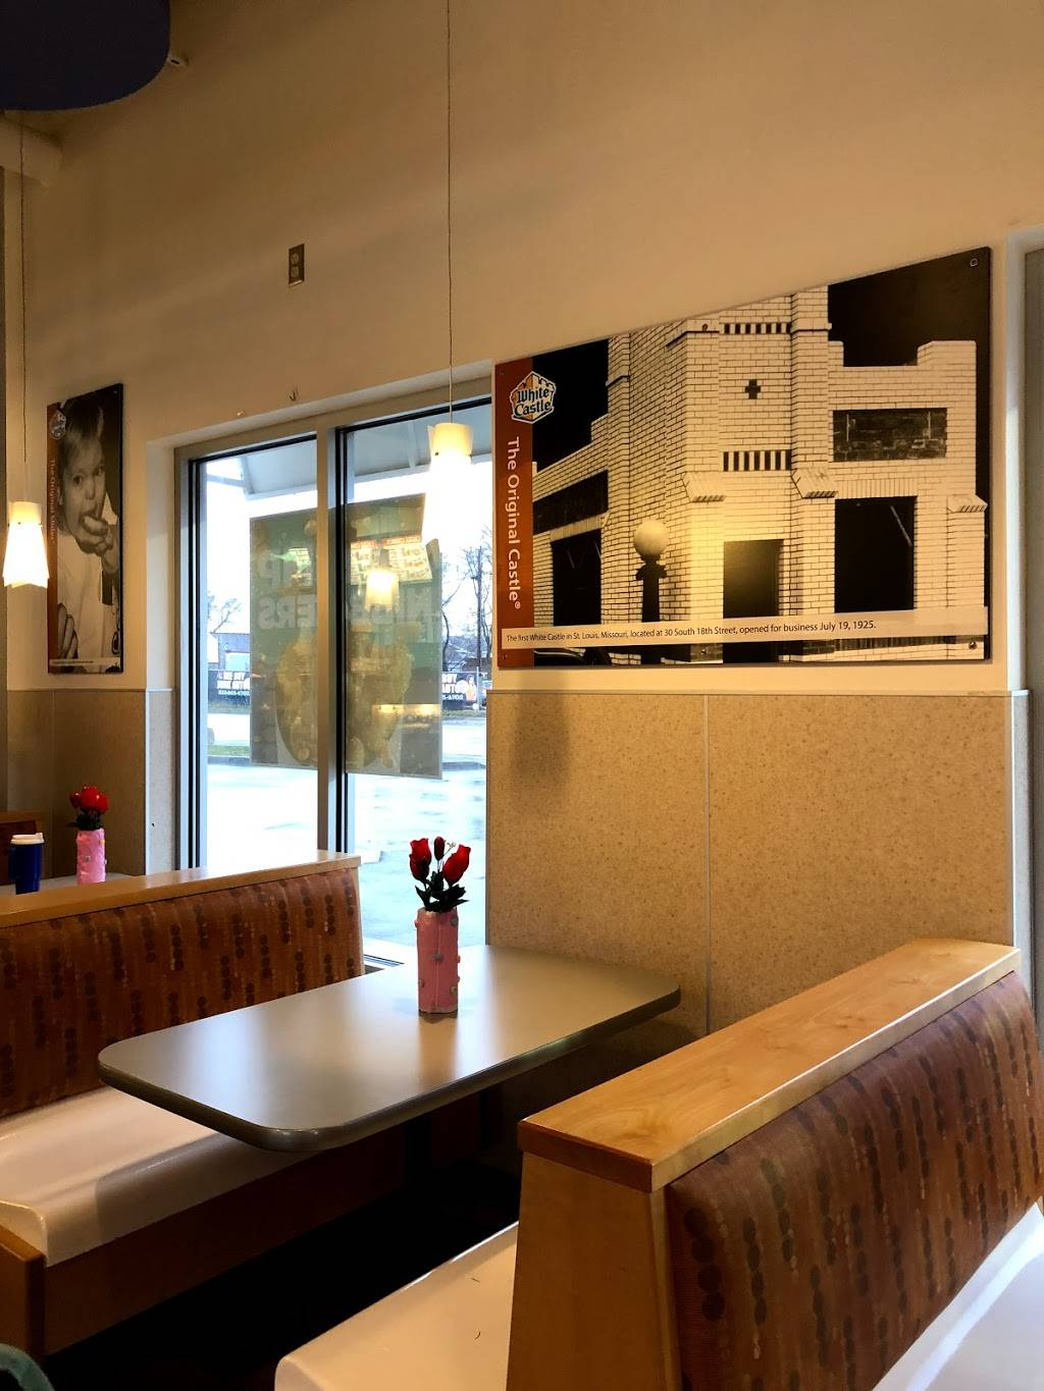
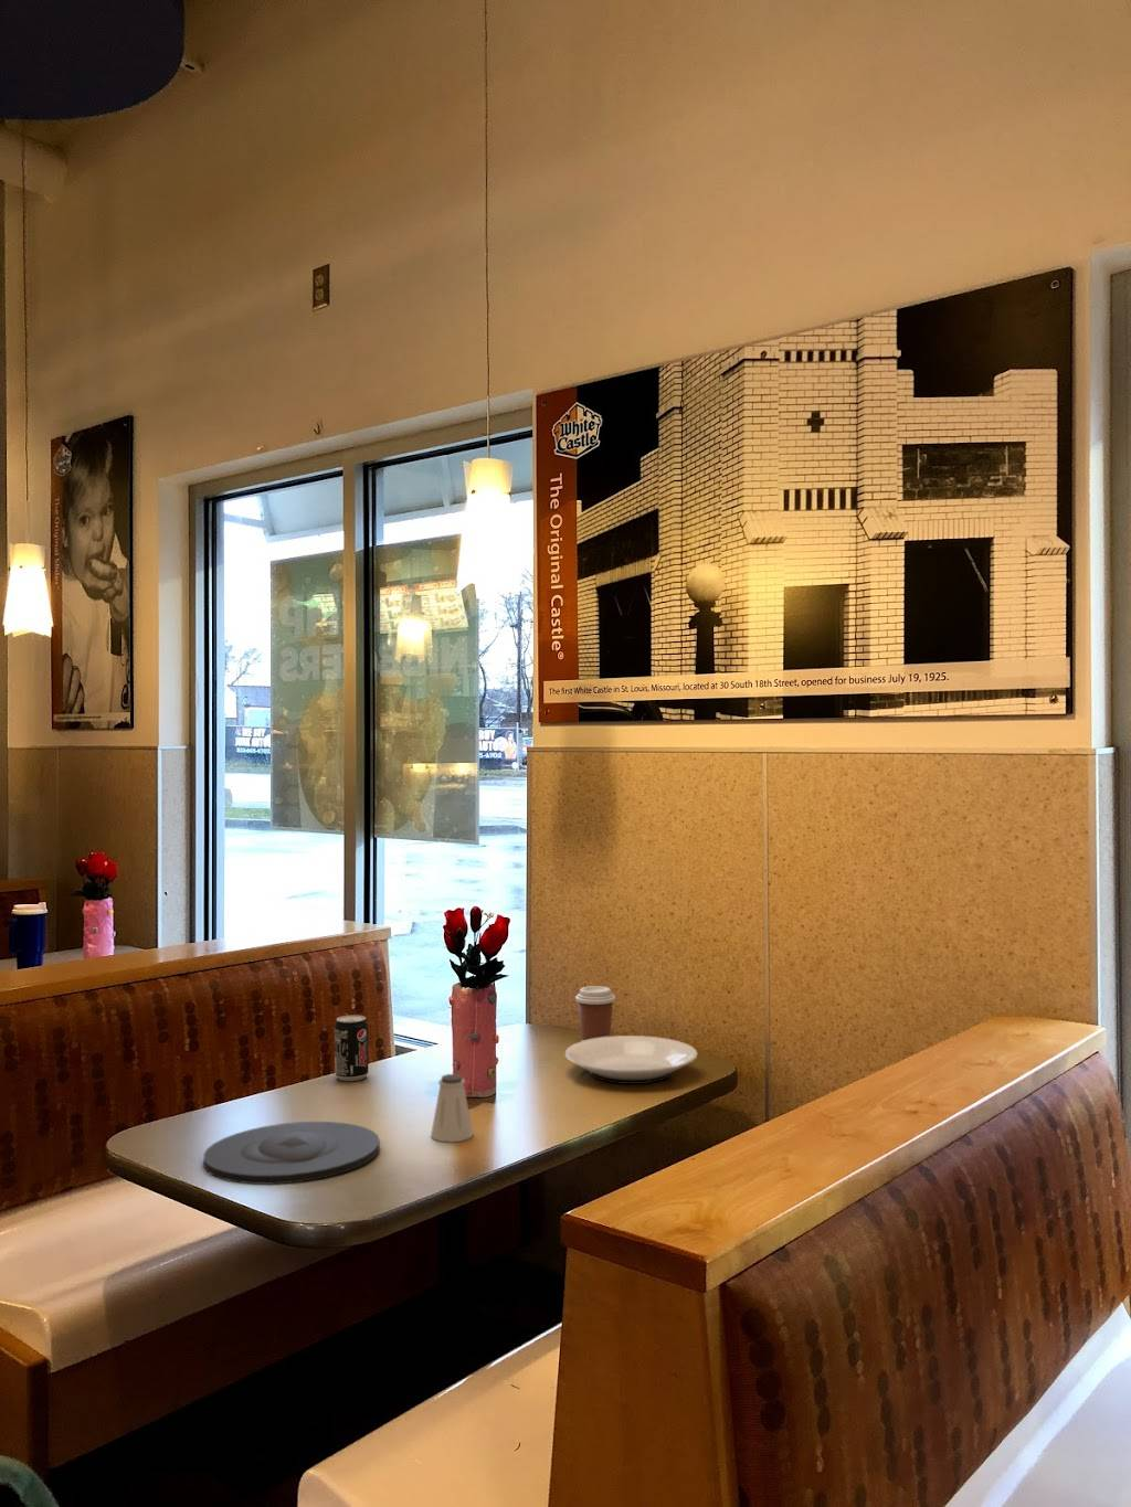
+ plate (292, 1145)
+ beverage can (352, 1047)
+ saltshaker (451, 1106)
+ plate (631, 1062)
+ coffee cup (595, 1014)
